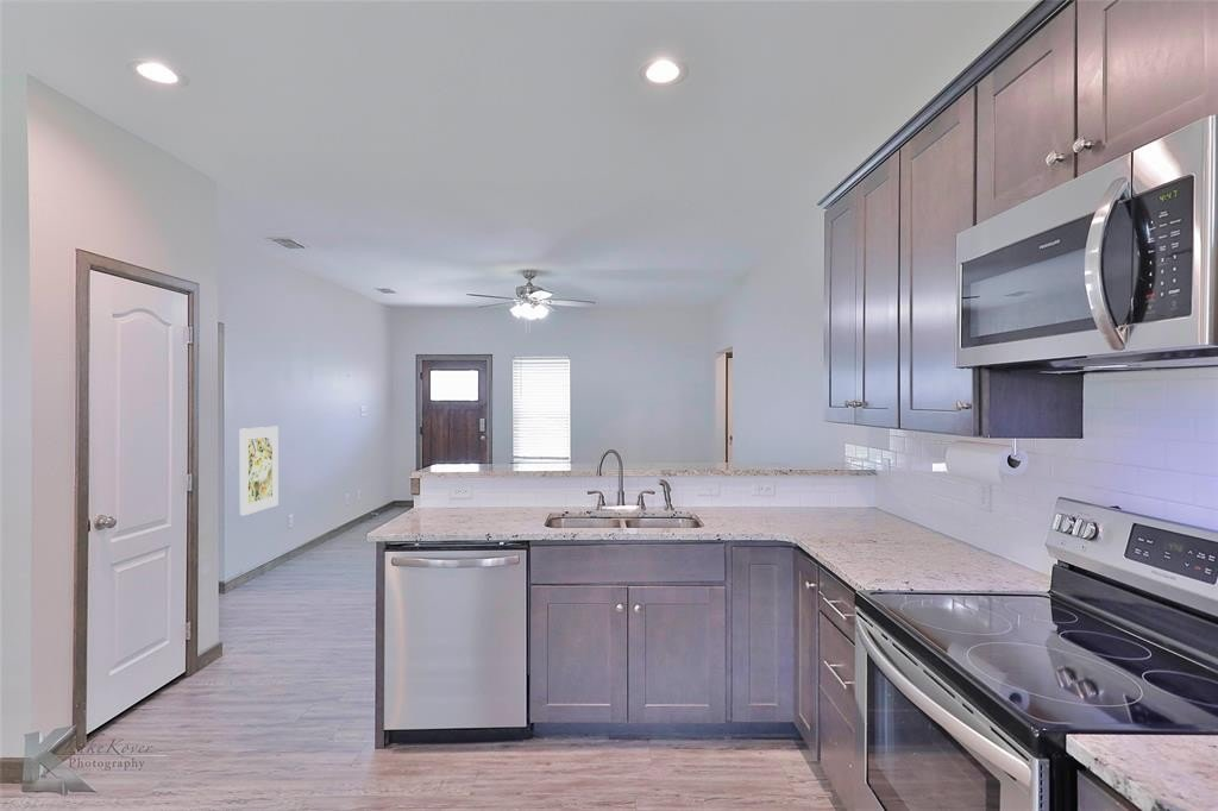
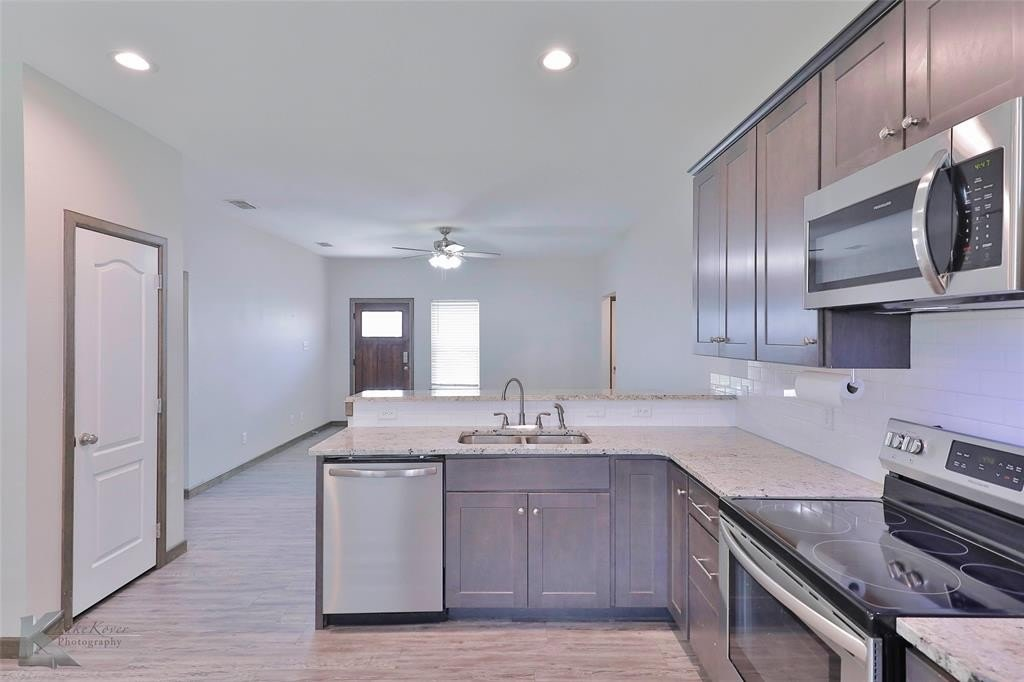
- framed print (259, 469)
